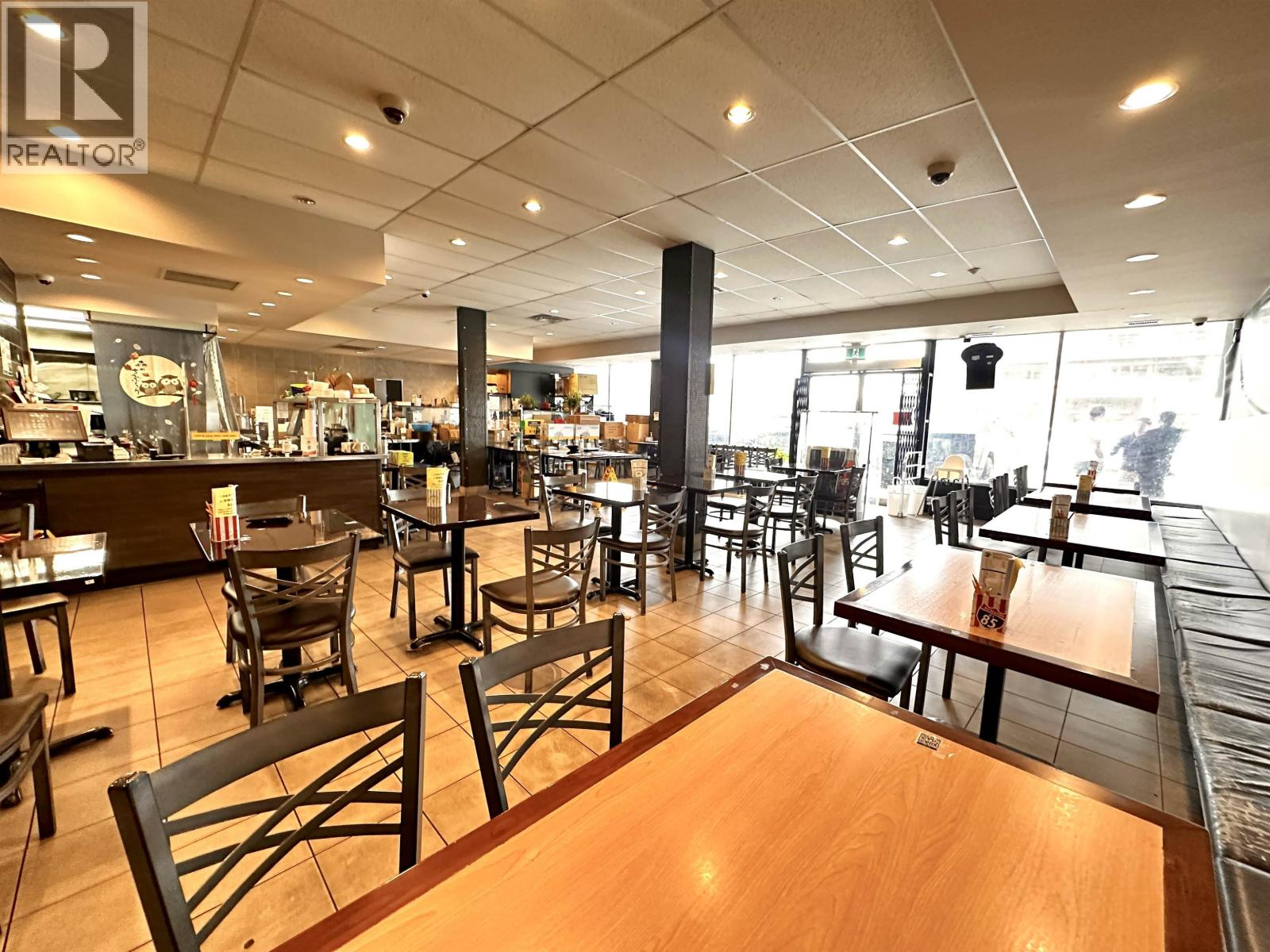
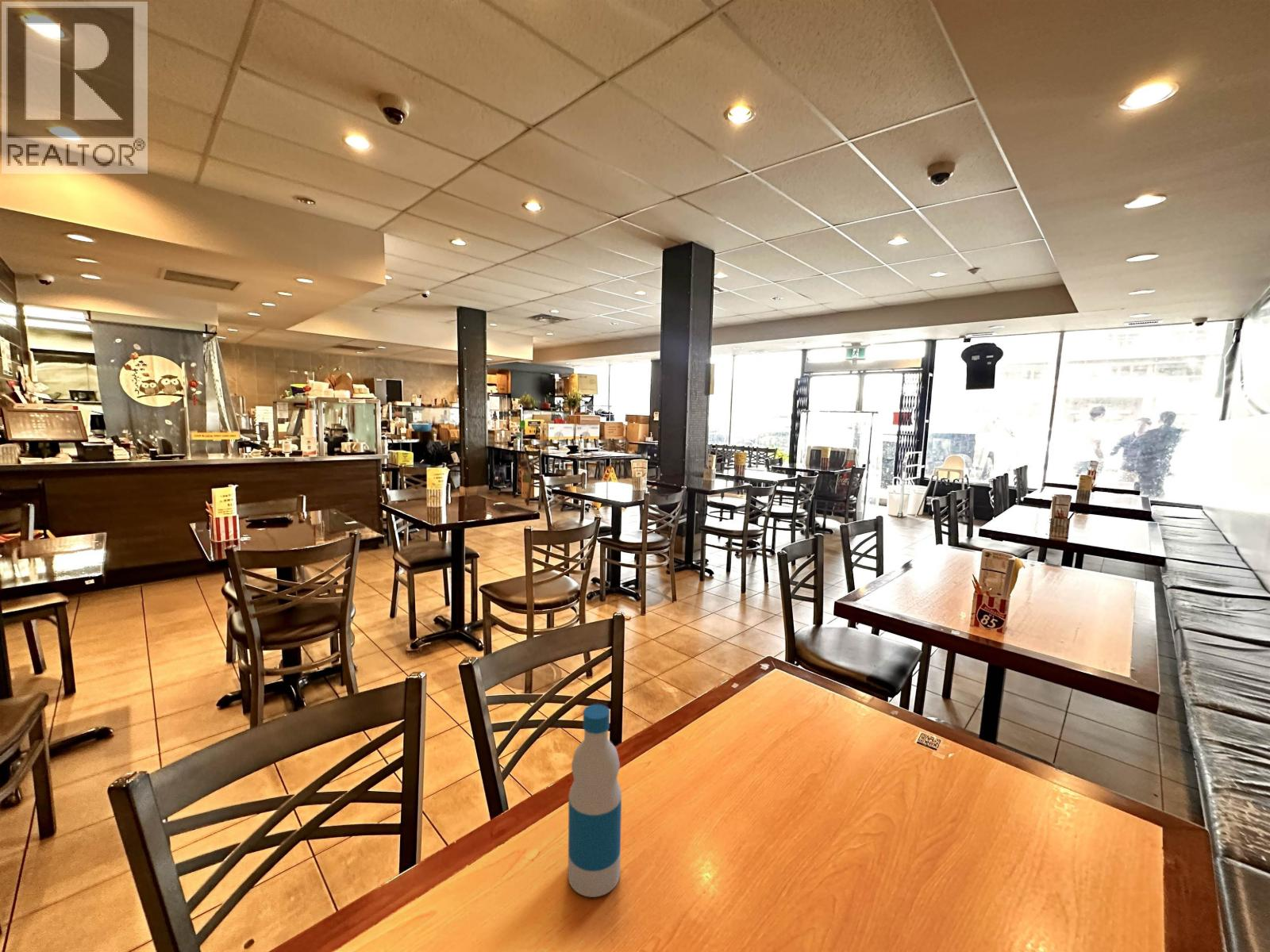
+ bottle (595, 793)
